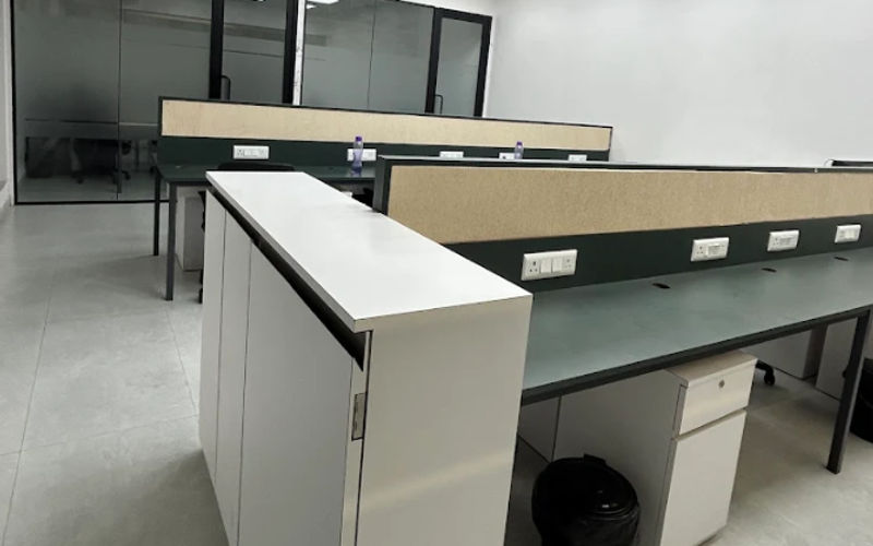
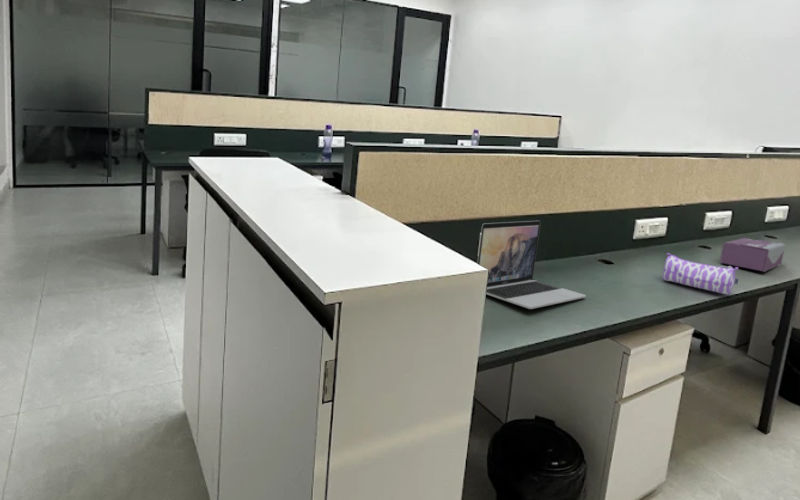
+ tissue box (752, 253)
+ pencil case (699, 273)
+ laptop (534, 261)
